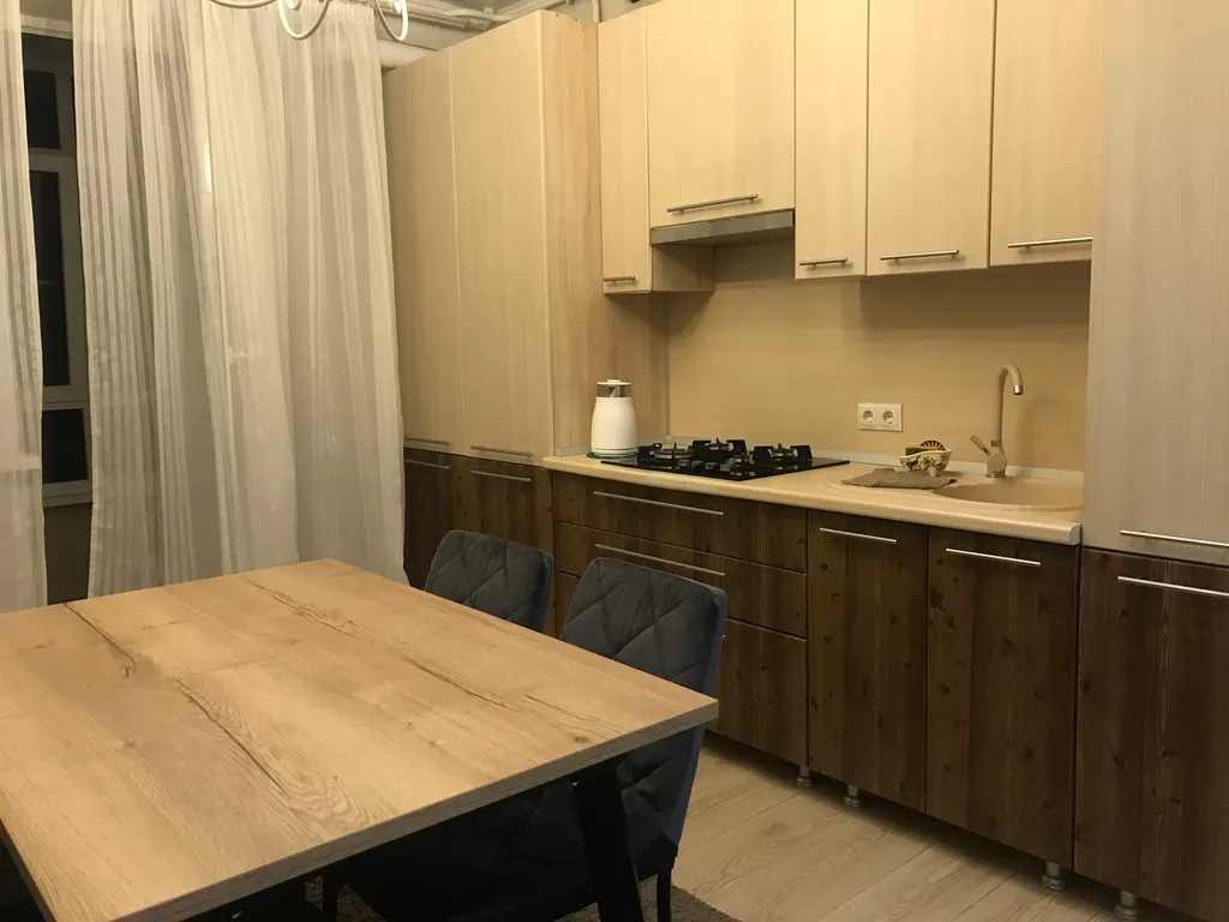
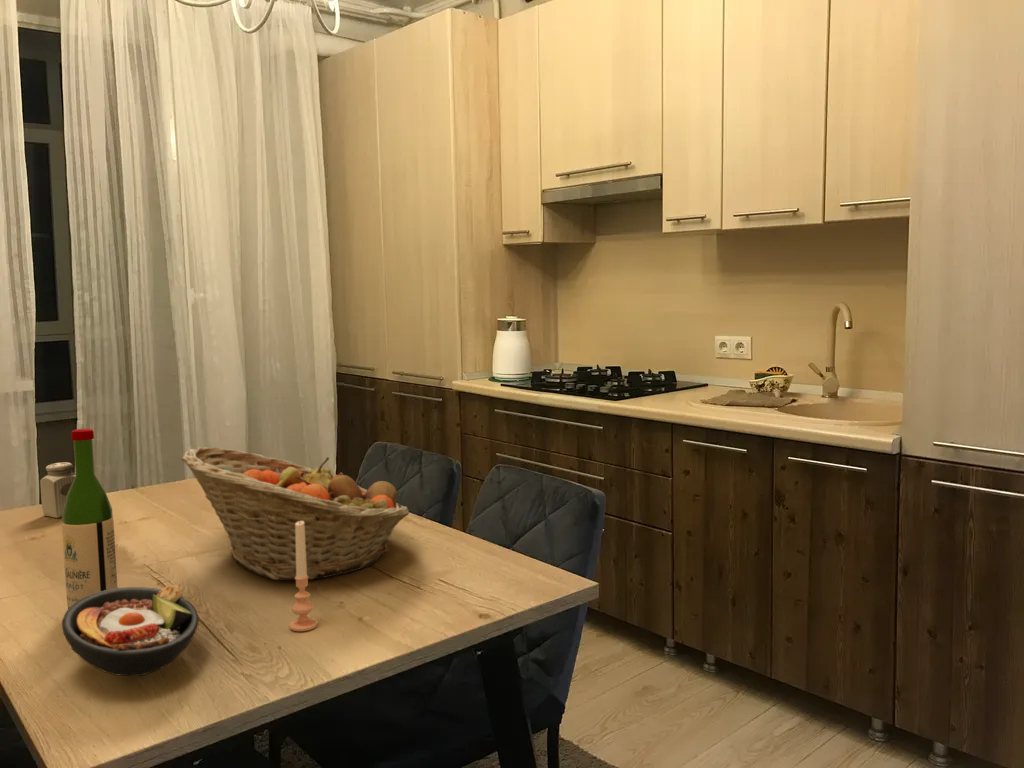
+ salt shaker (60, 488)
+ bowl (132, 634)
+ fruit basket (296, 501)
+ candle (301, 573)
+ wine bottle (87, 520)
